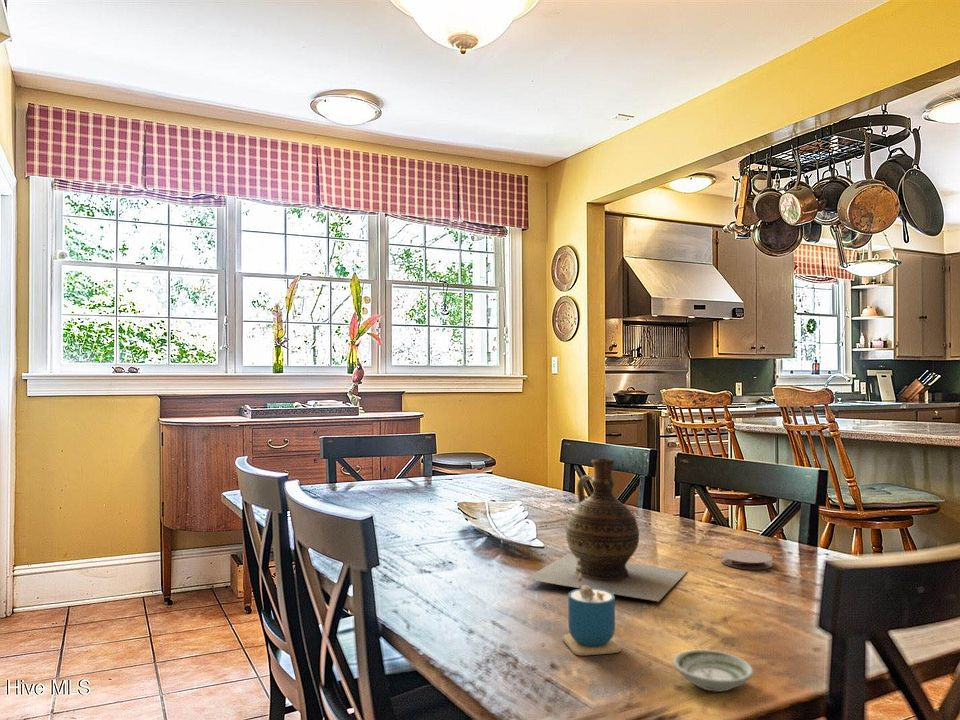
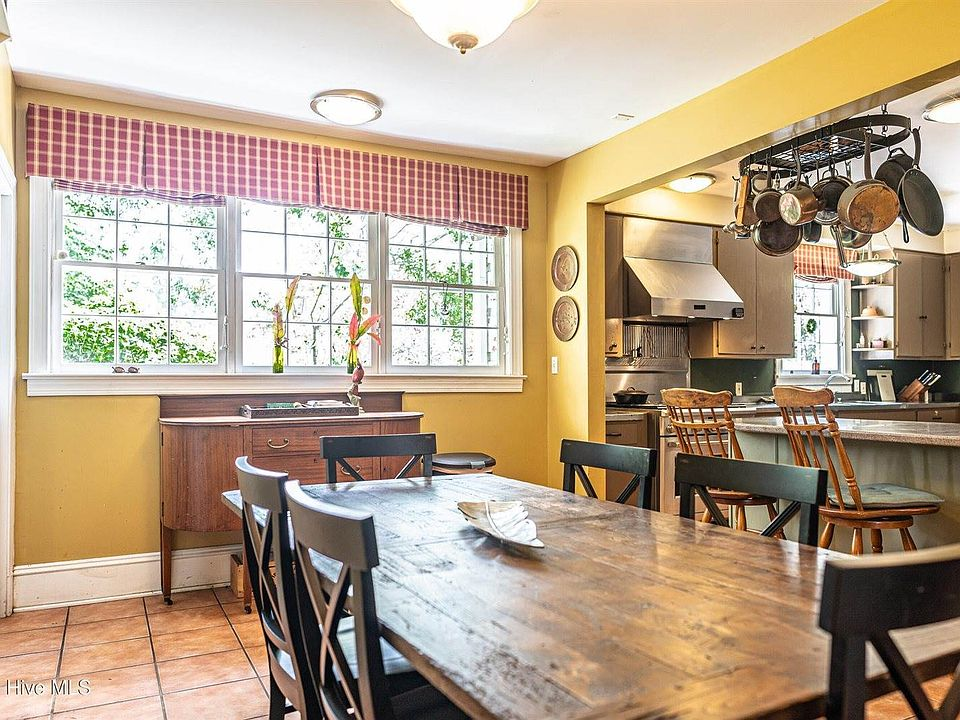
- ceramic jug (608, 518)
- coaster (746, 559)
- saucer (712, 673)
- cup (591, 603)
